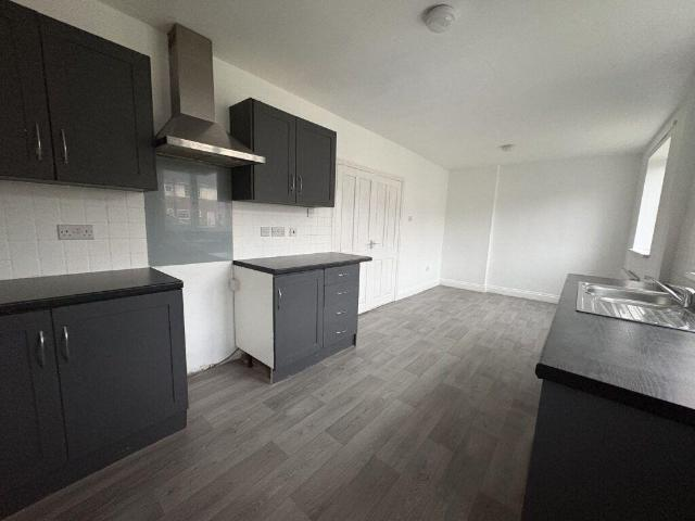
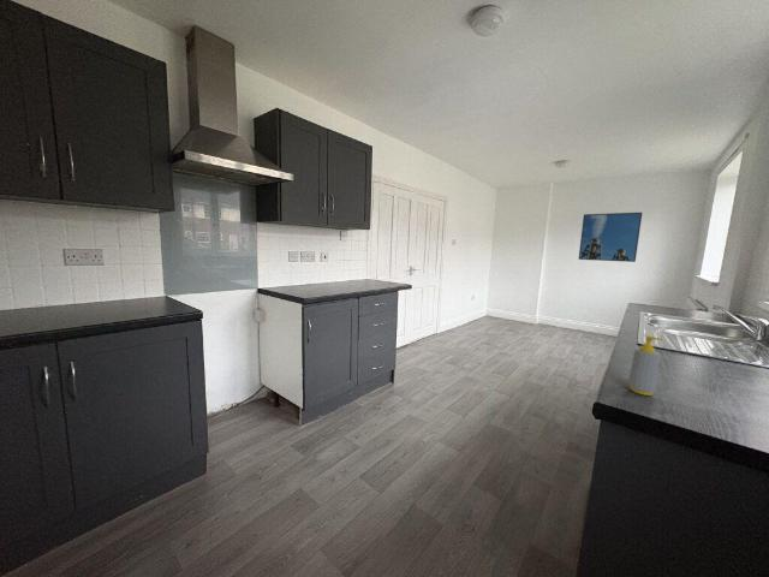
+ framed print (608, 237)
+ soap bottle (645, 363)
